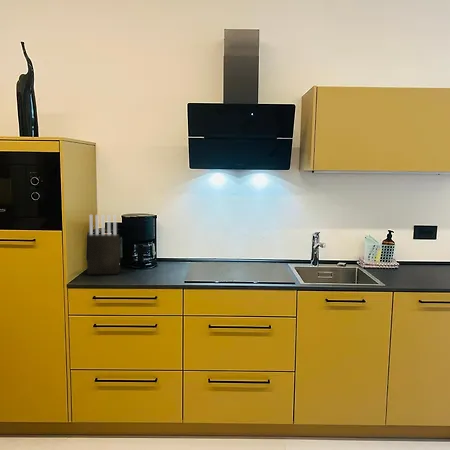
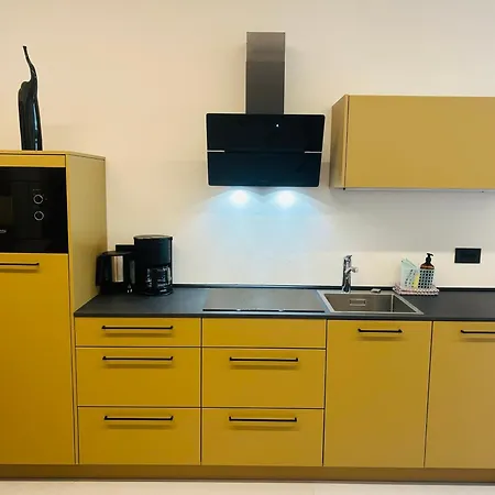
- knife block (104, 243)
